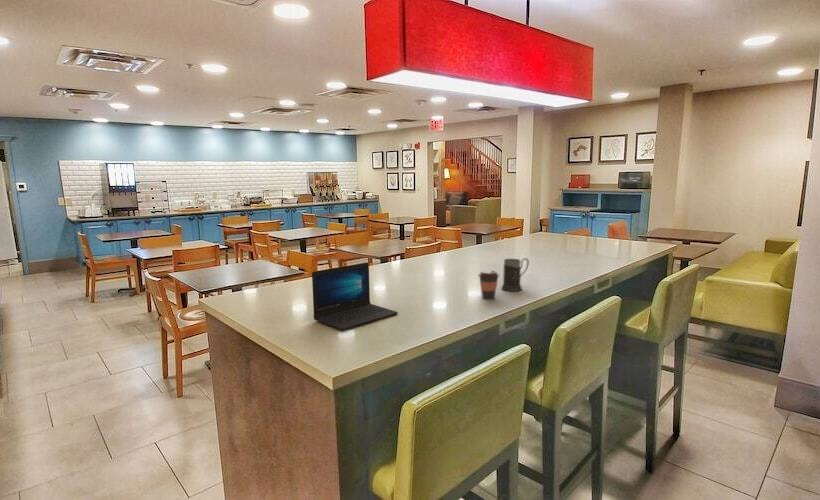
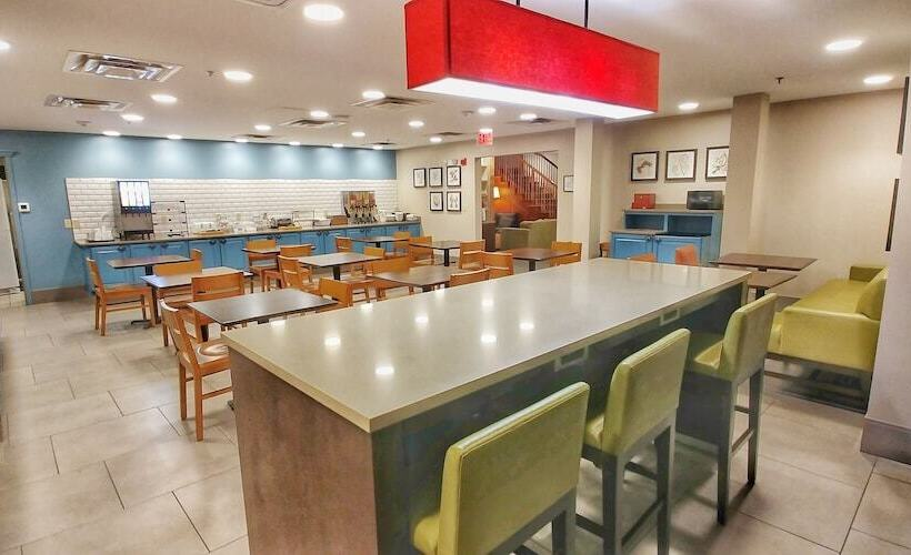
- coffee cup (488, 284)
- mug (515, 273)
- laptop (355, 293)
